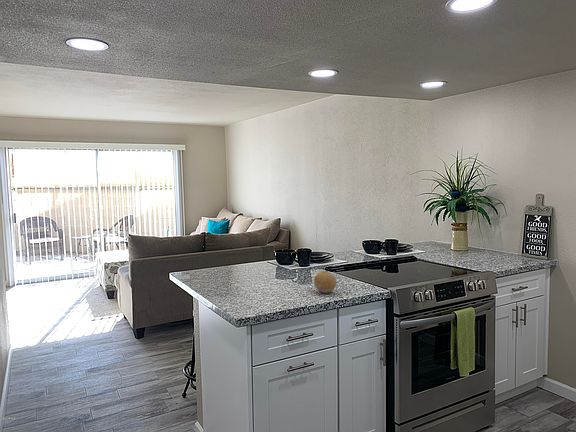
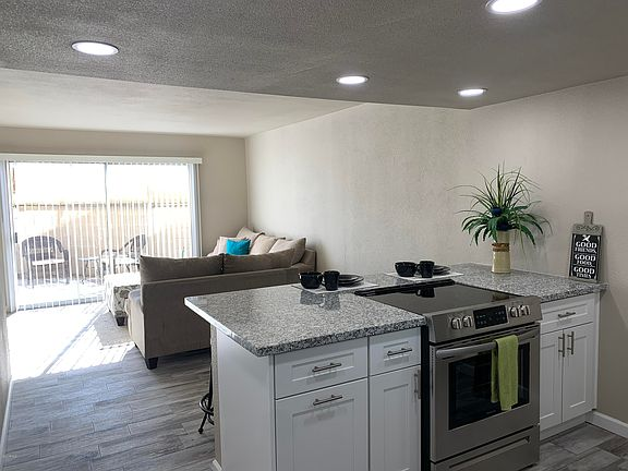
- fruit (325, 282)
